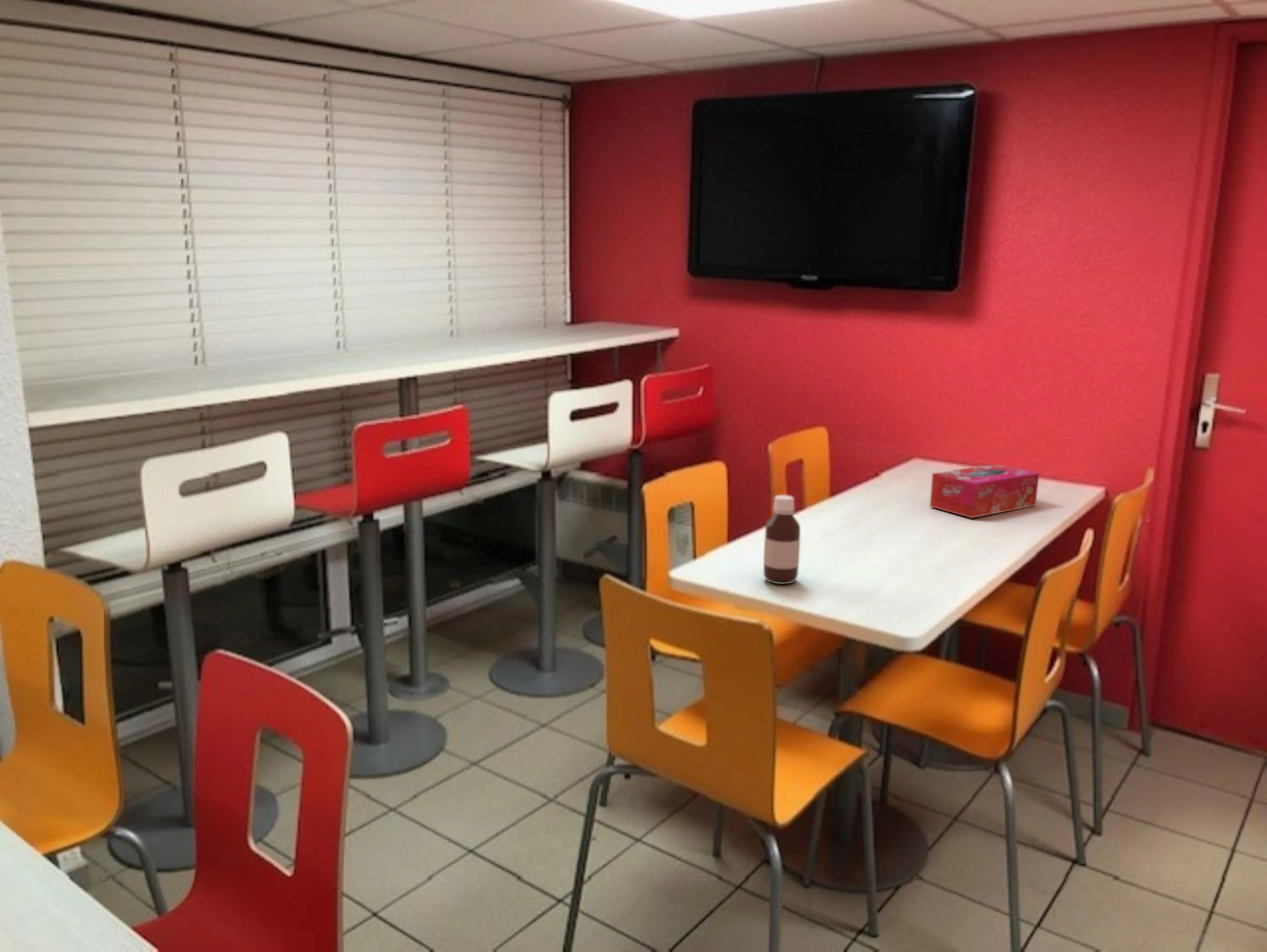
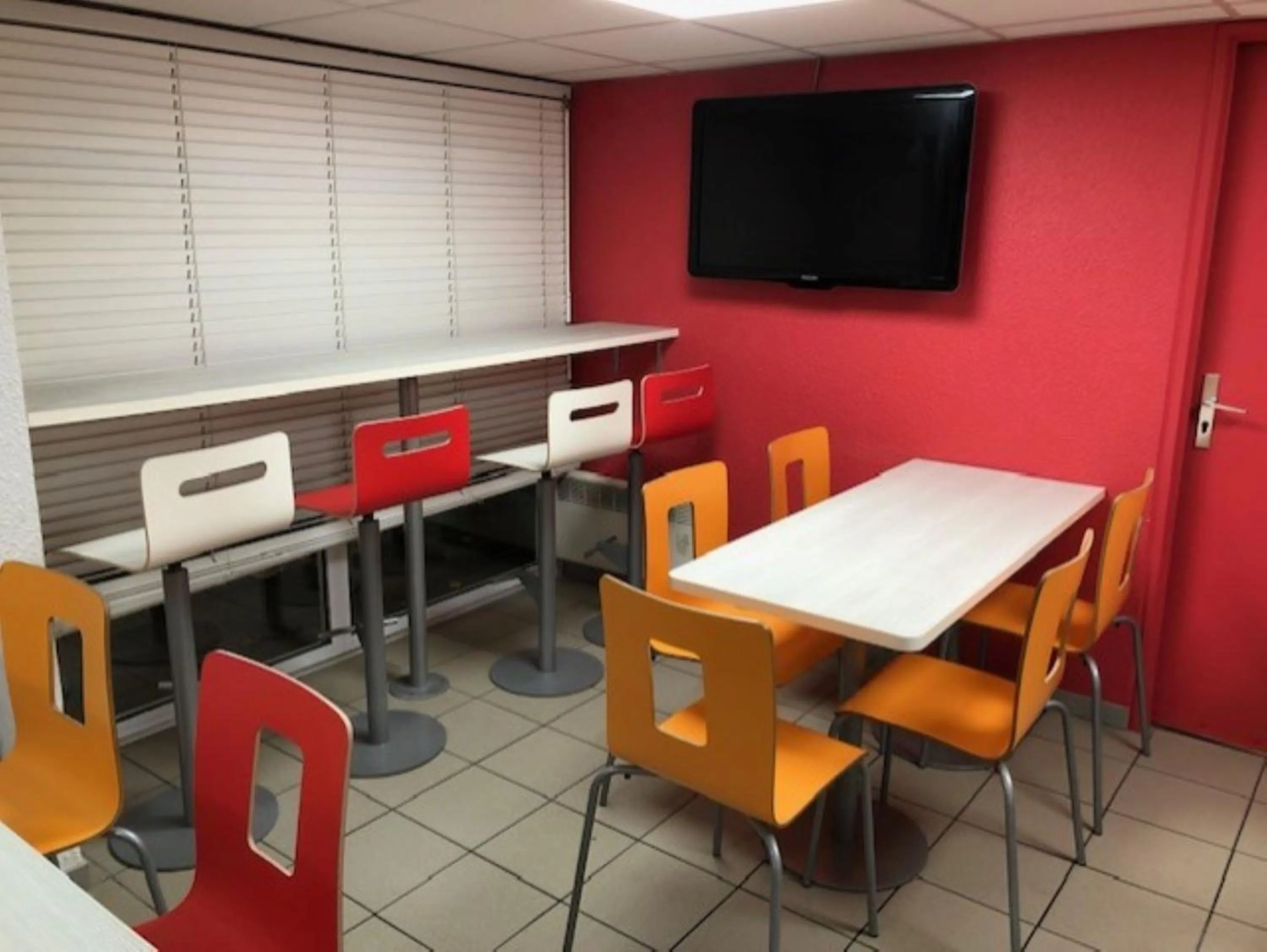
- bottle (782, 539)
- tissue box (984, 490)
